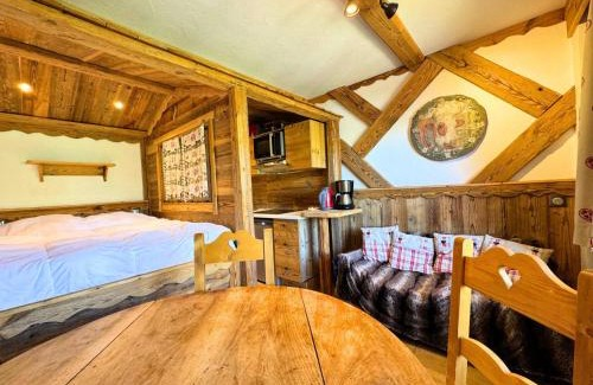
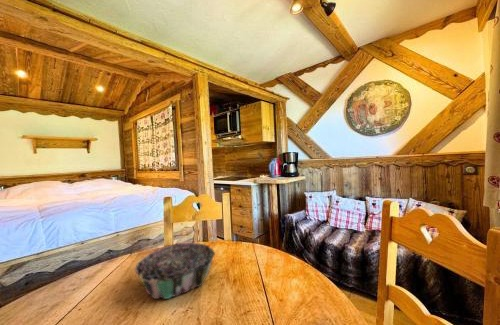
+ decorative bowl (177, 269)
